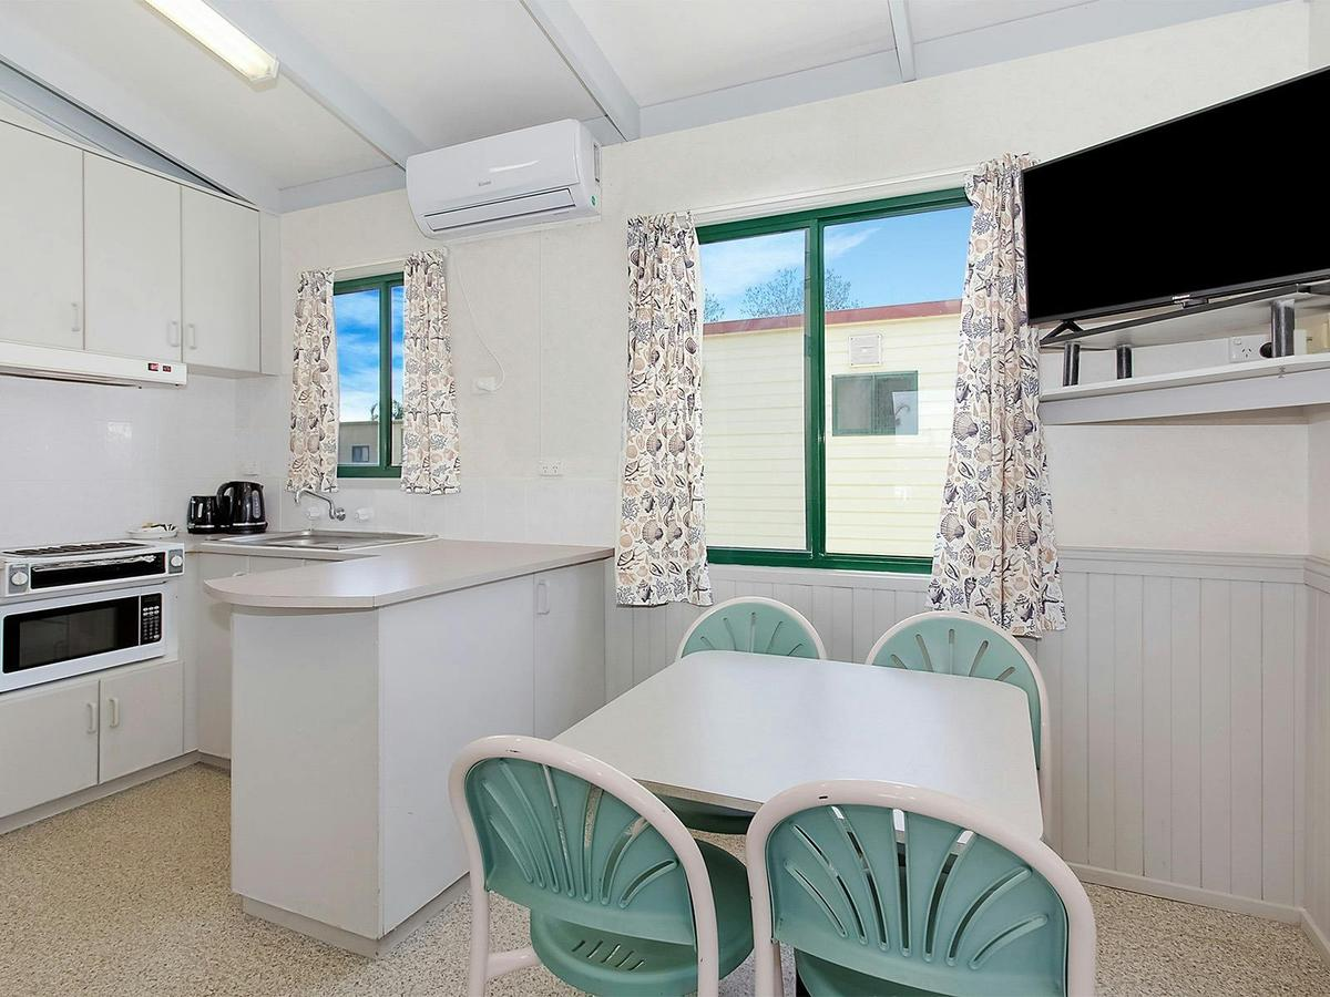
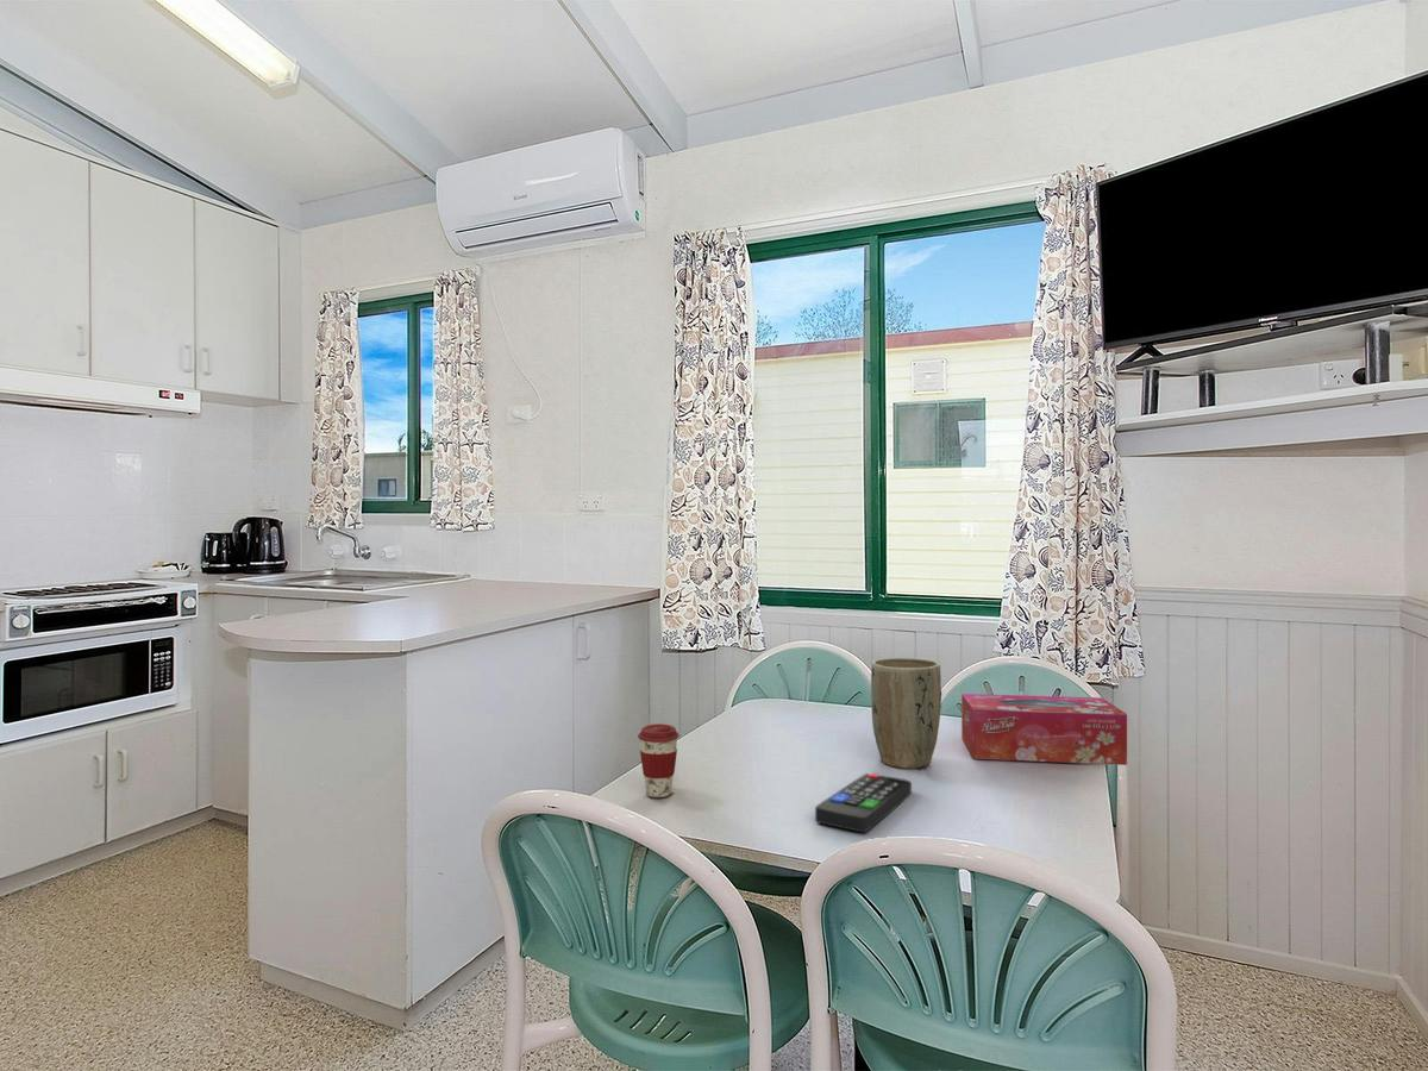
+ remote control (865, 798)
+ tissue box (1039, 727)
+ coffee cup (658, 760)
+ plant pot (906, 712)
